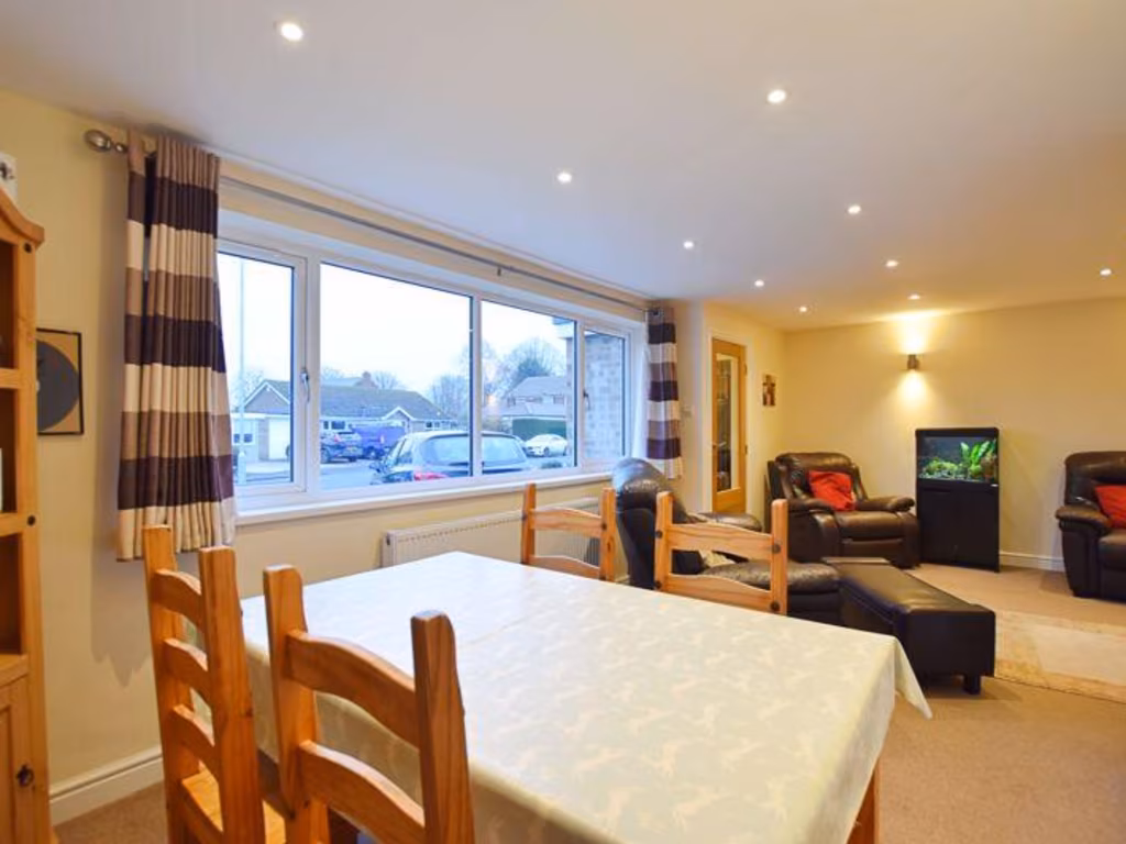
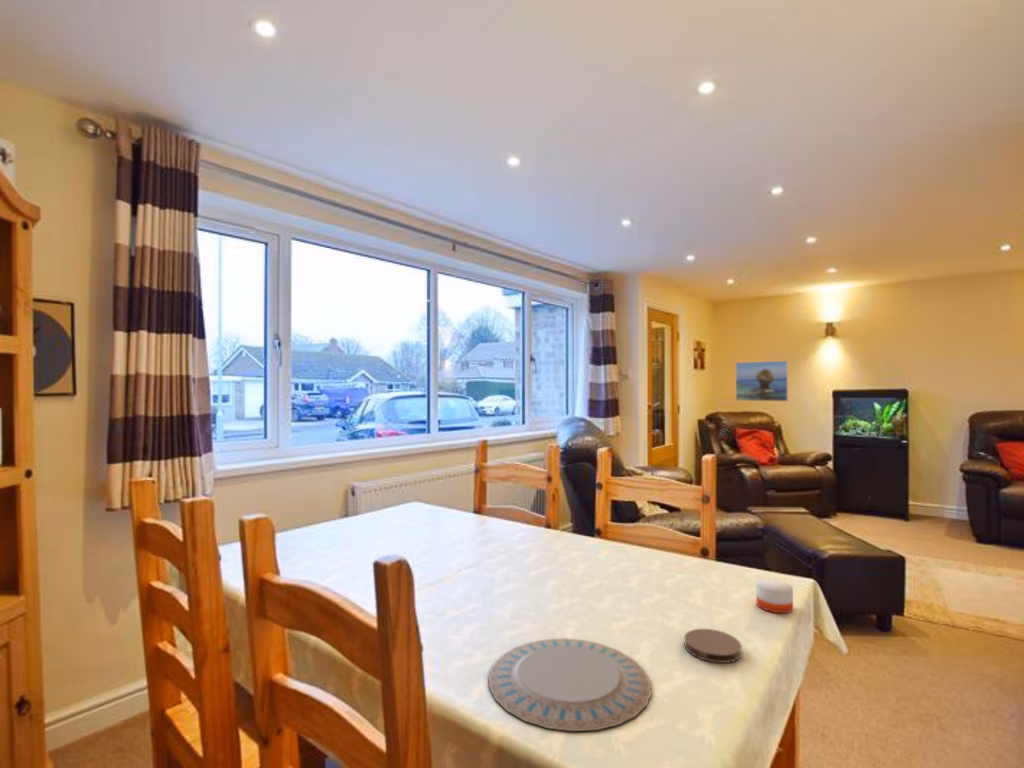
+ candle (774, 583)
+ coaster (712, 644)
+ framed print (761, 381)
+ chinaware (568, 674)
